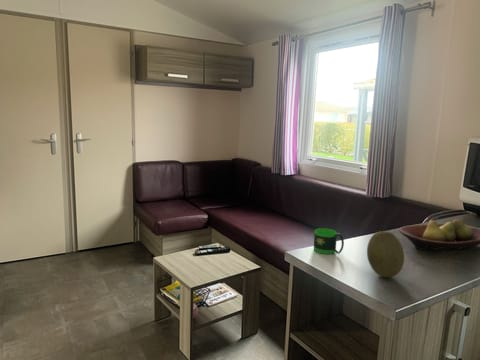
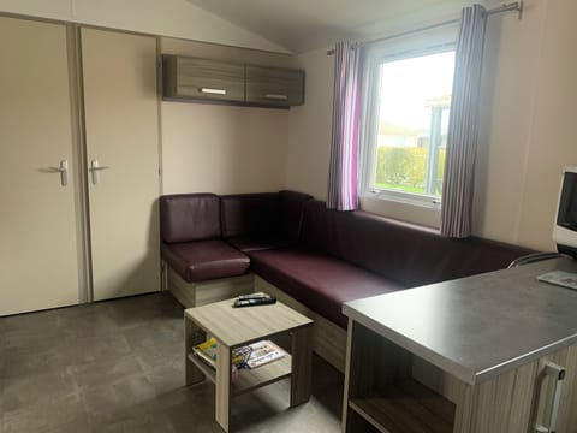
- fruit (385, 253)
- mug (329, 241)
- fruit bowl (445, 233)
